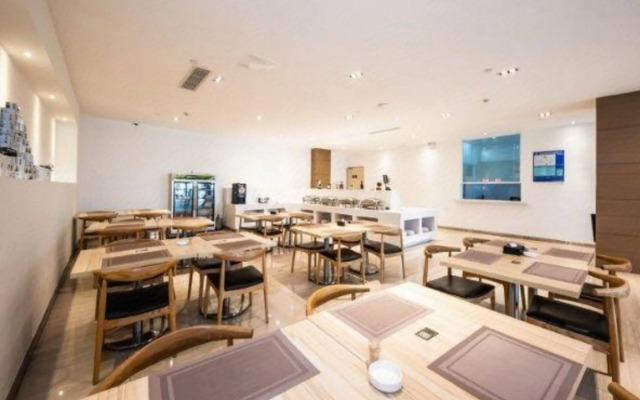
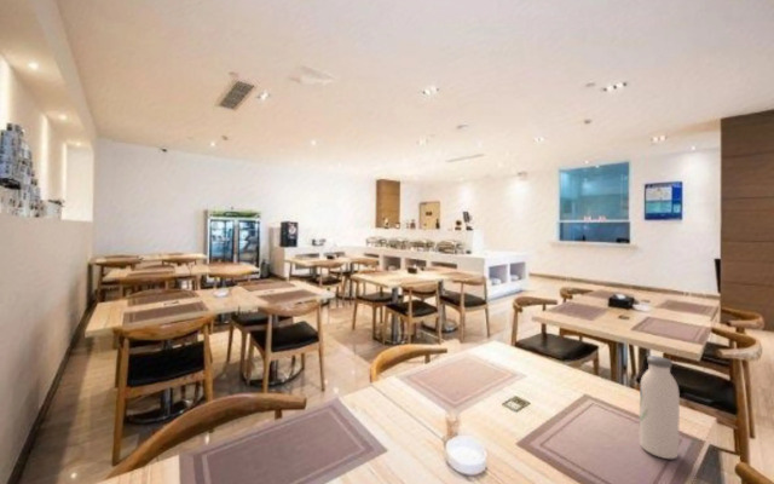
+ water bottle (658, 403)
